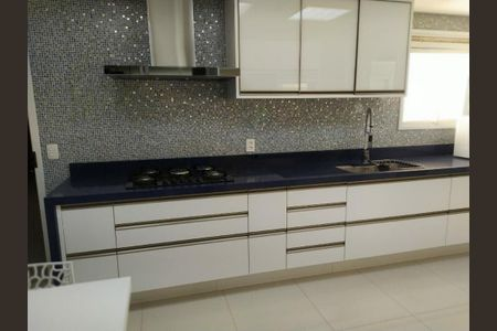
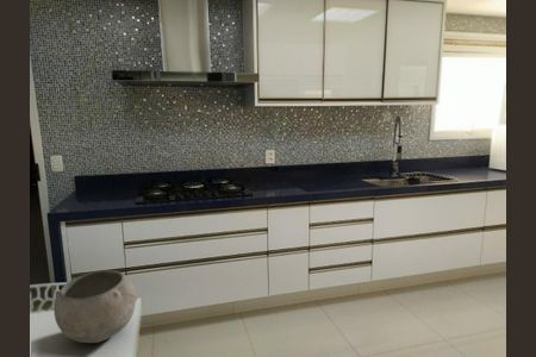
+ bowl (96, 307)
